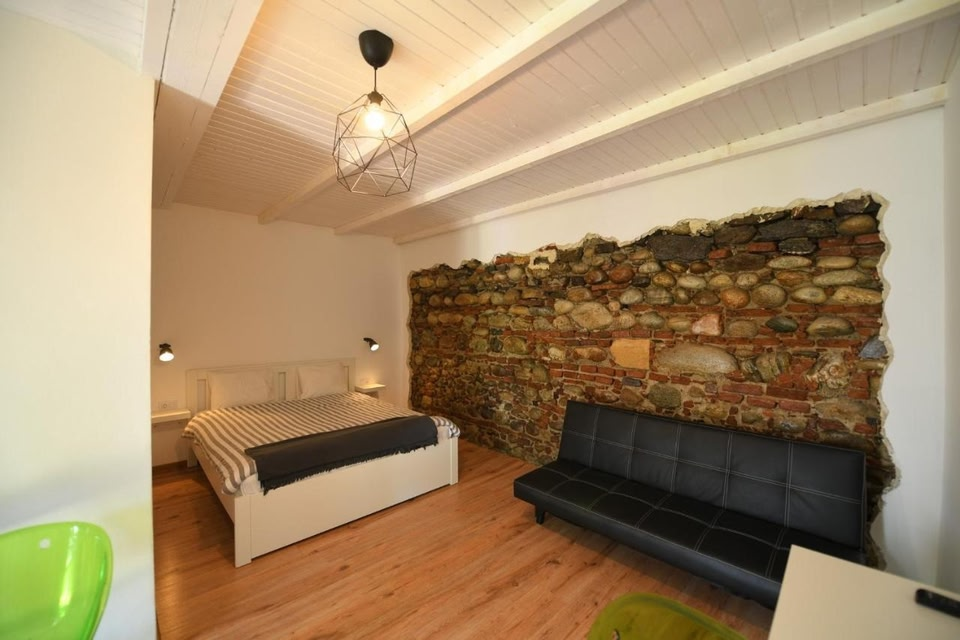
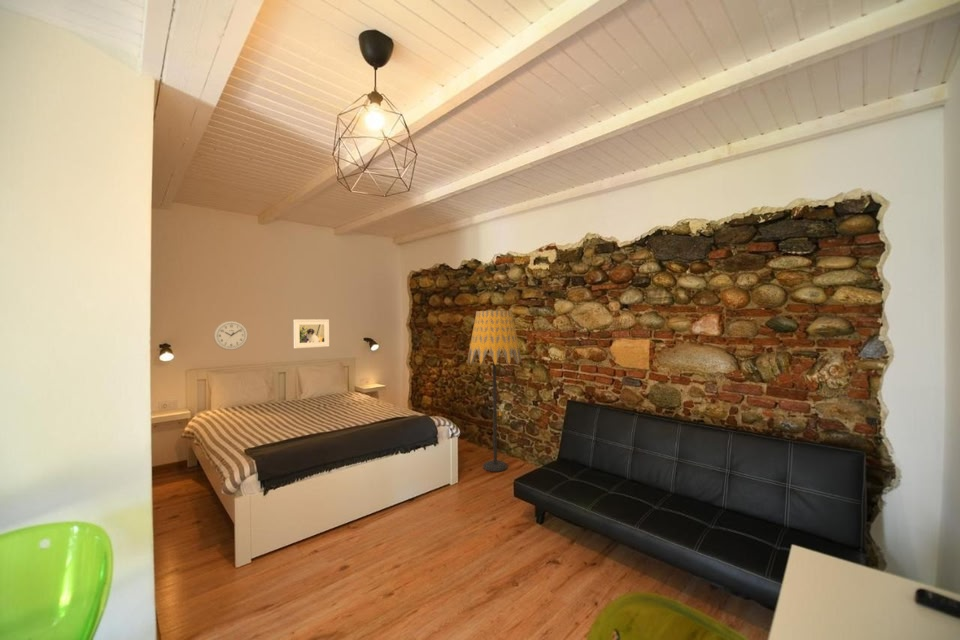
+ wall clock (231, 335)
+ floor lamp (494, 388)
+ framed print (311, 333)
